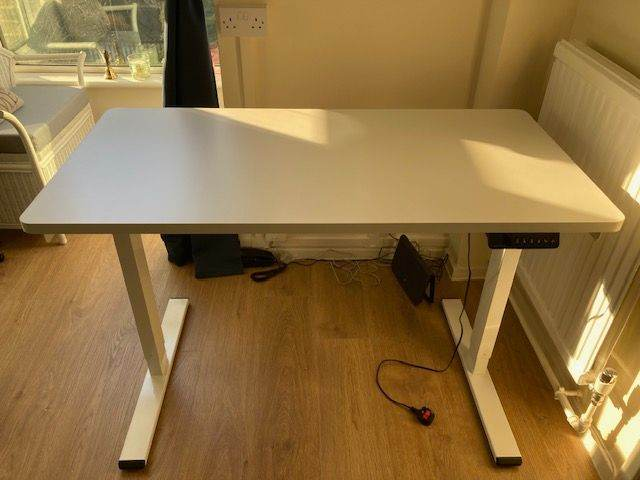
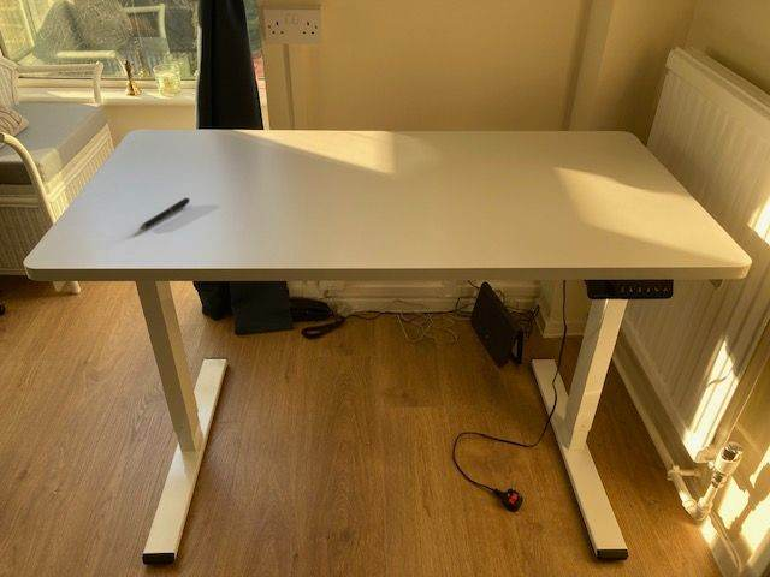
+ pen (164, 213)
